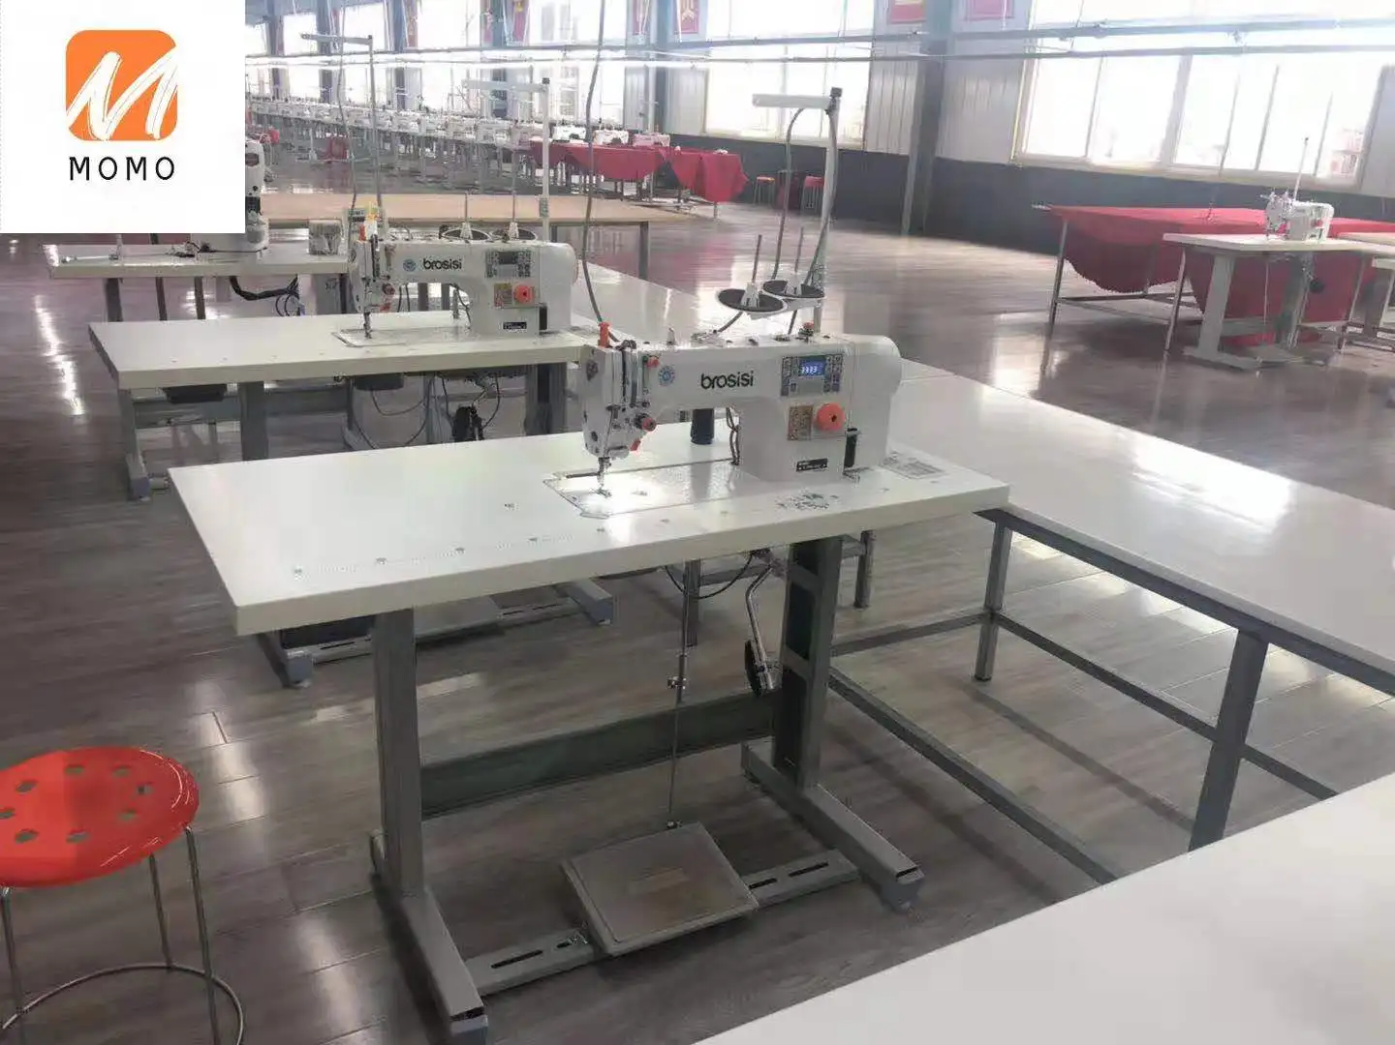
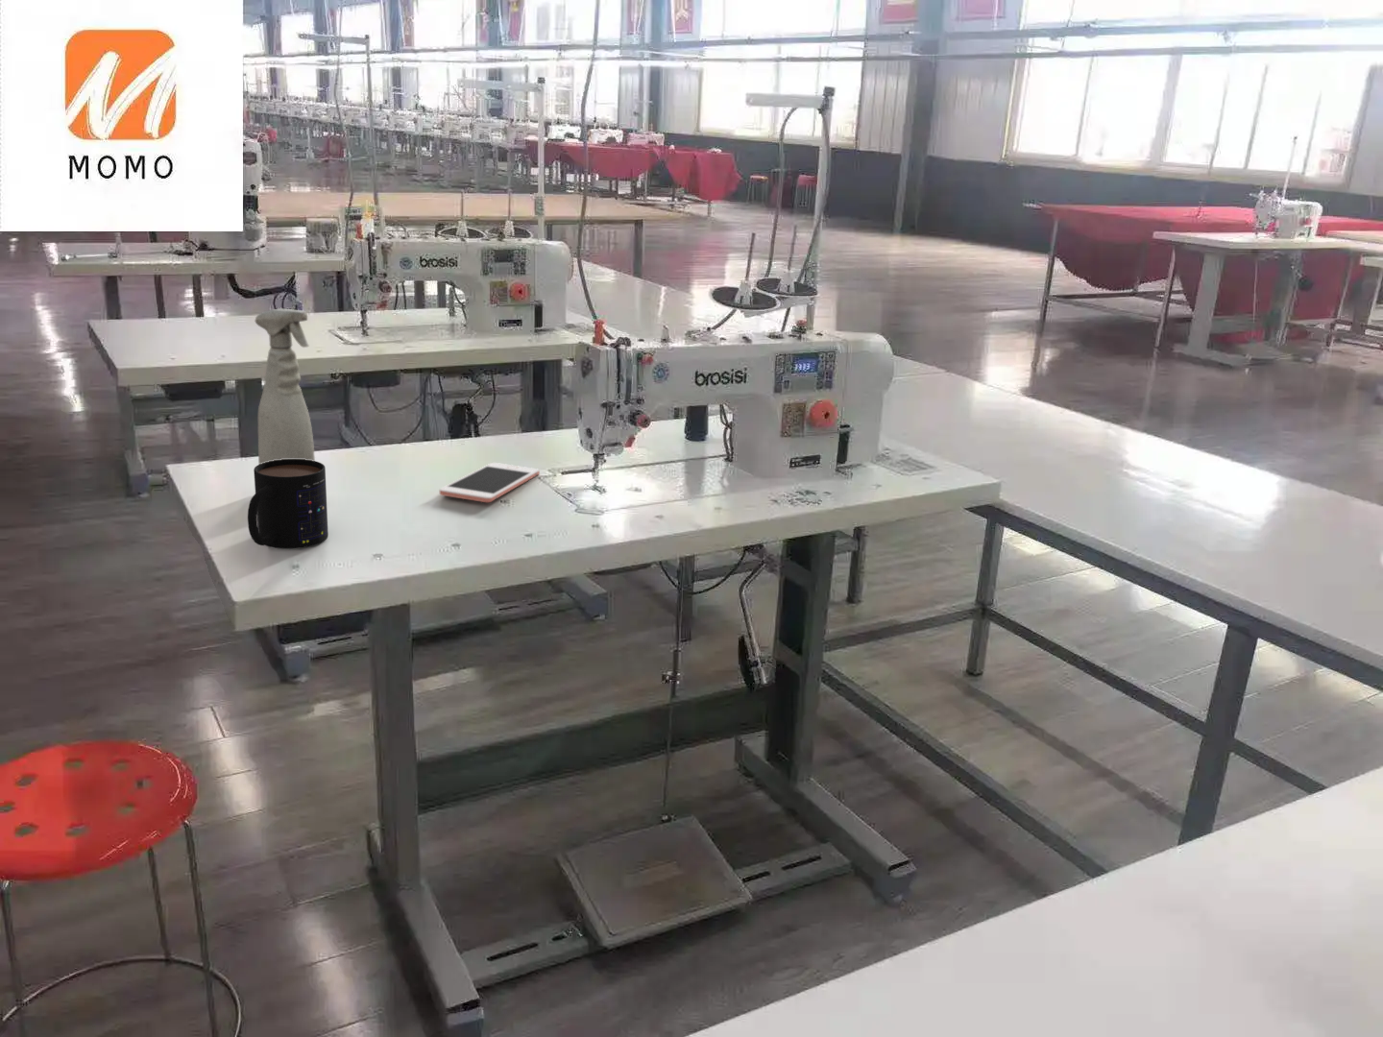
+ mug (281, 507)
+ spray bottle (283, 403)
+ cell phone (491, 481)
